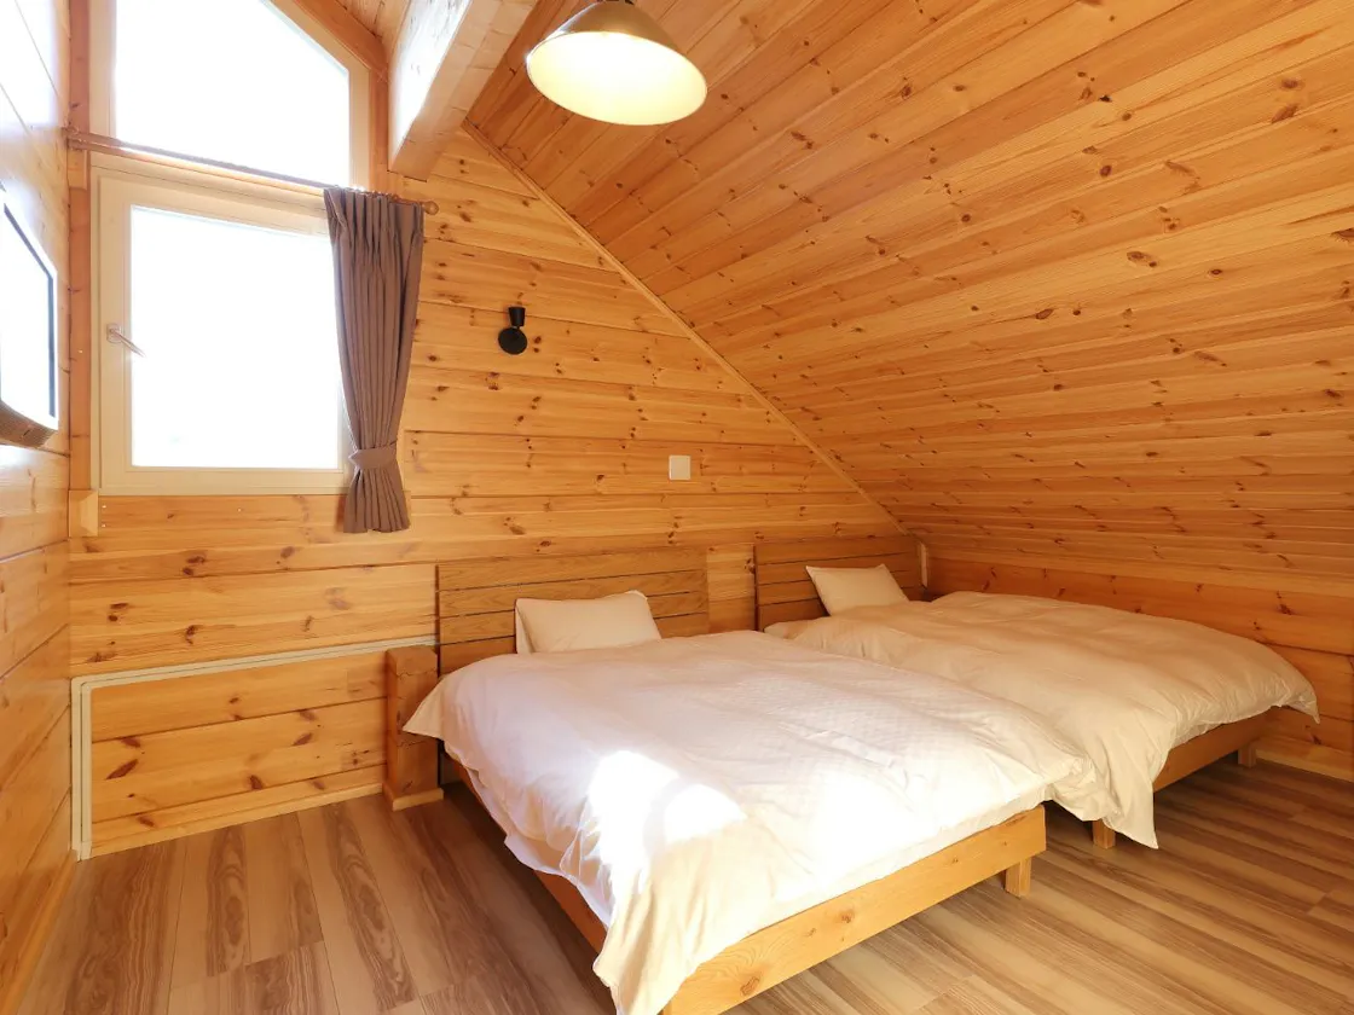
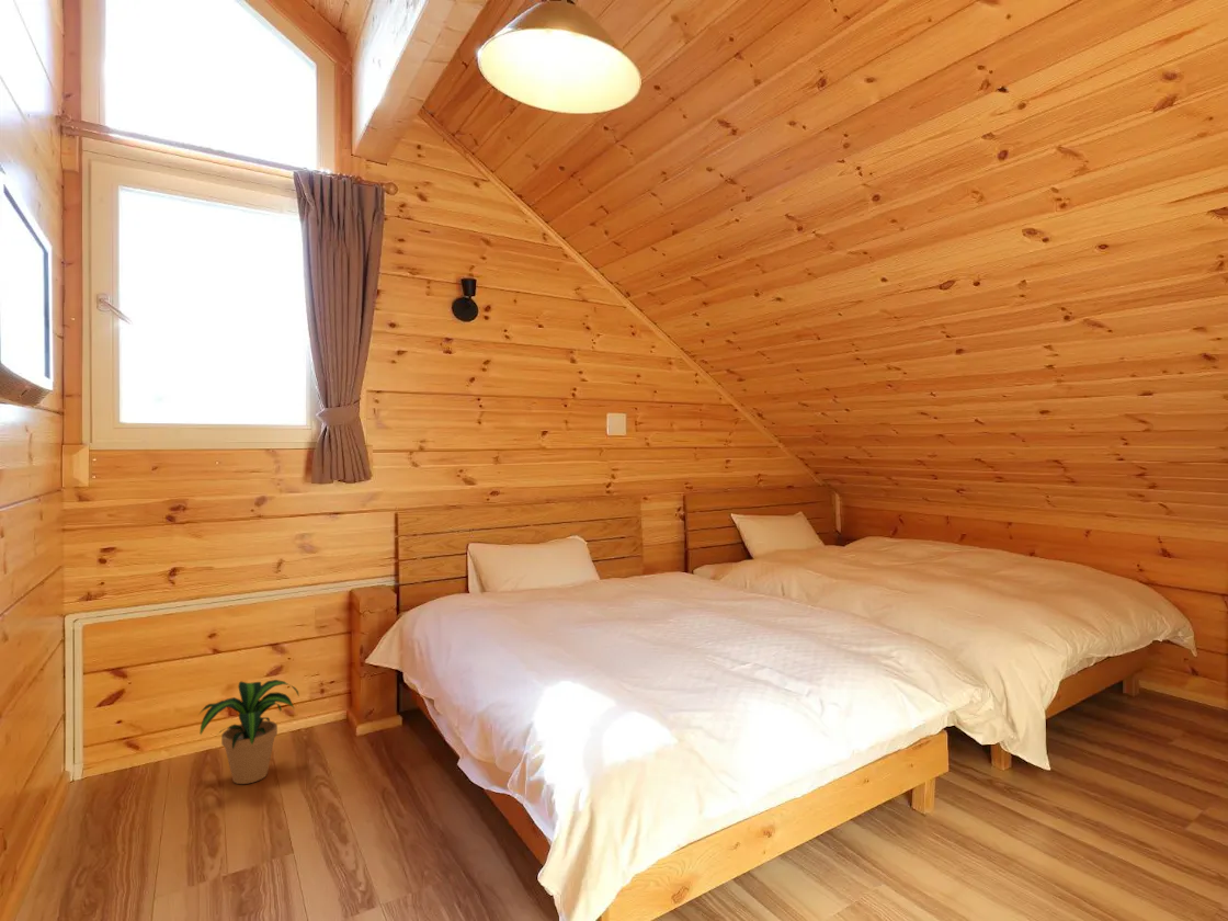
+ potted plant (250, 731)
